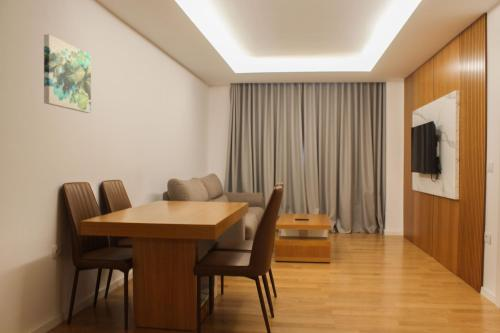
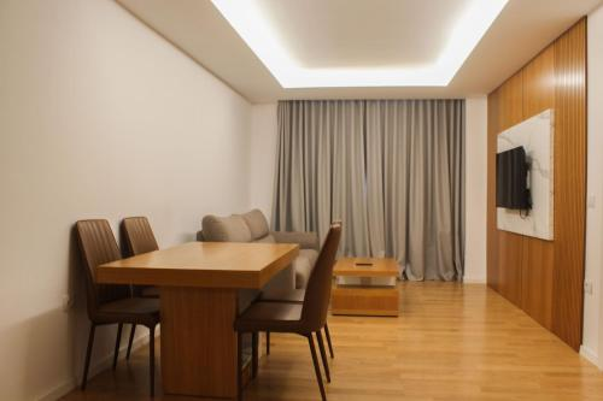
- wall art (69, 77)
